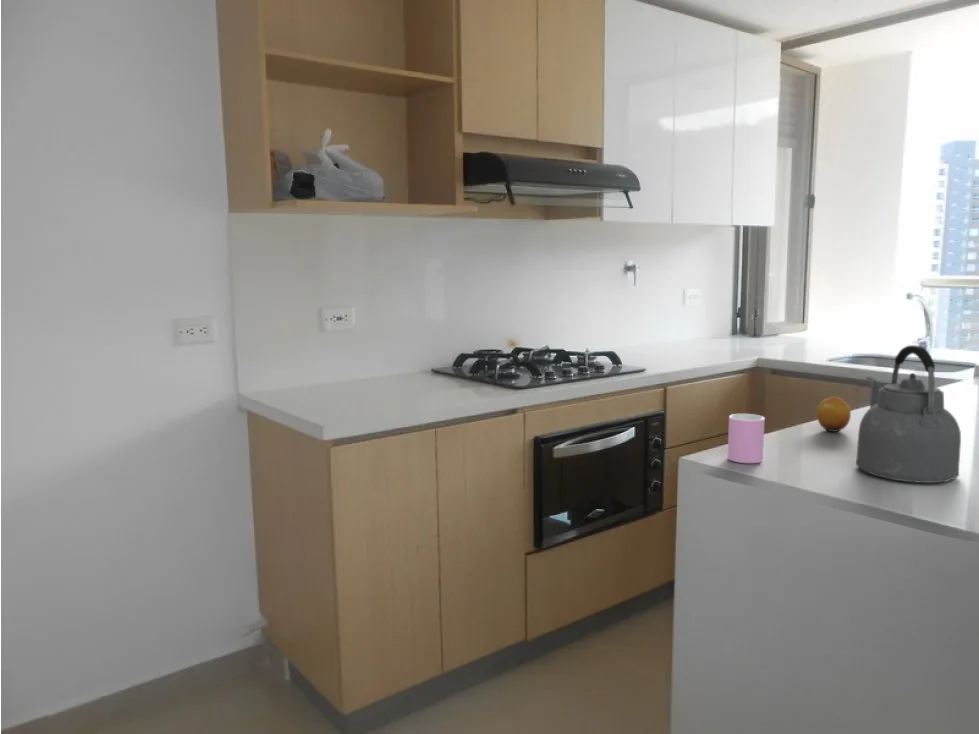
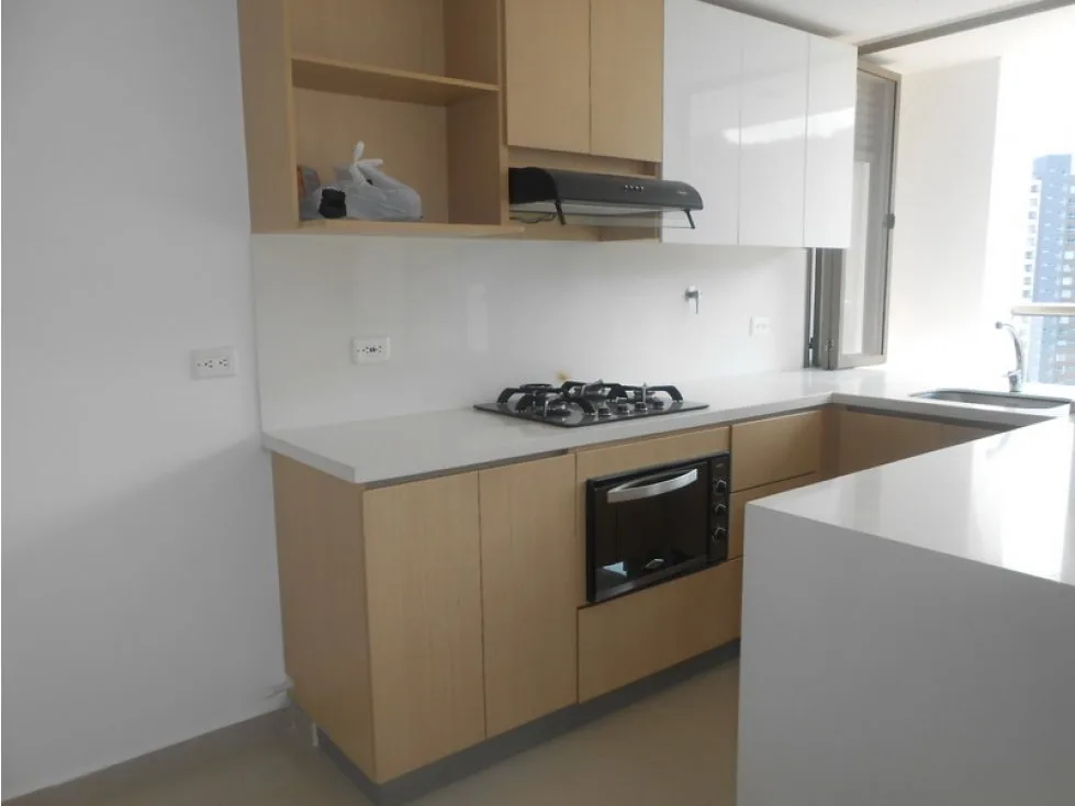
- cup (749, 436)
- fruit (833, 413)
- kettle (898, 405)
